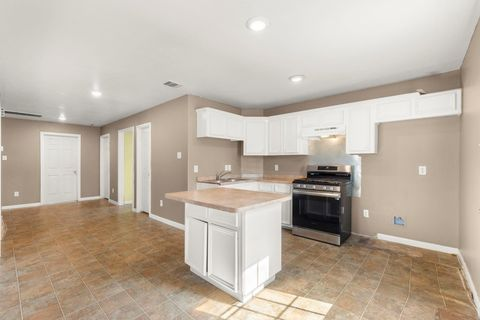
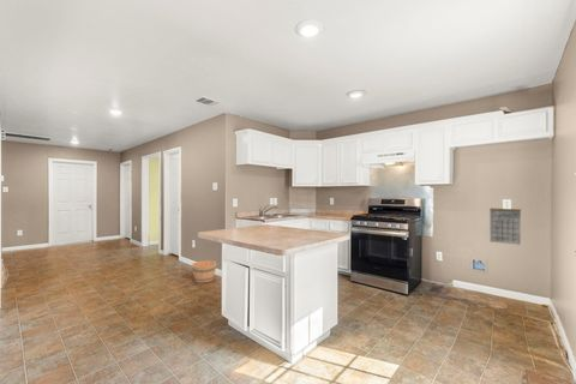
+ calendar (504, 221)
+ bucket (204, 271)
